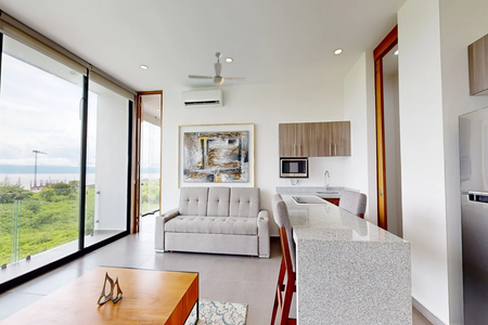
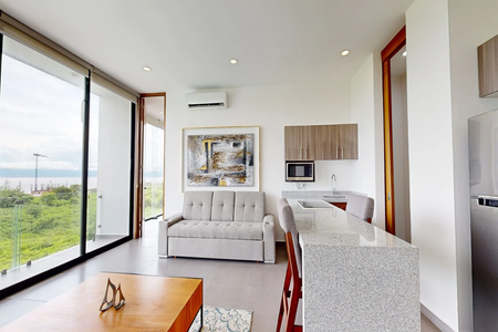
- ceiling fan (218, 68)
